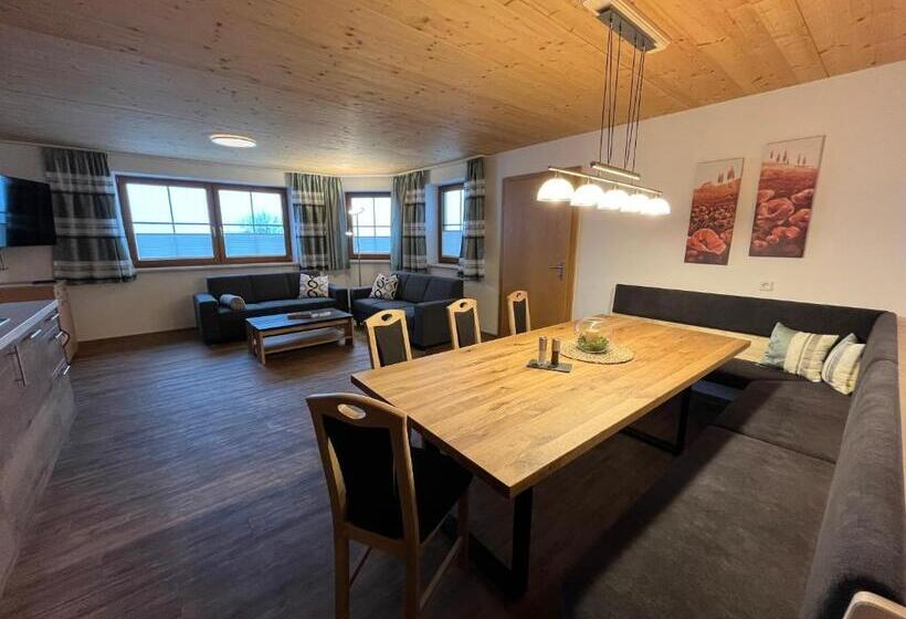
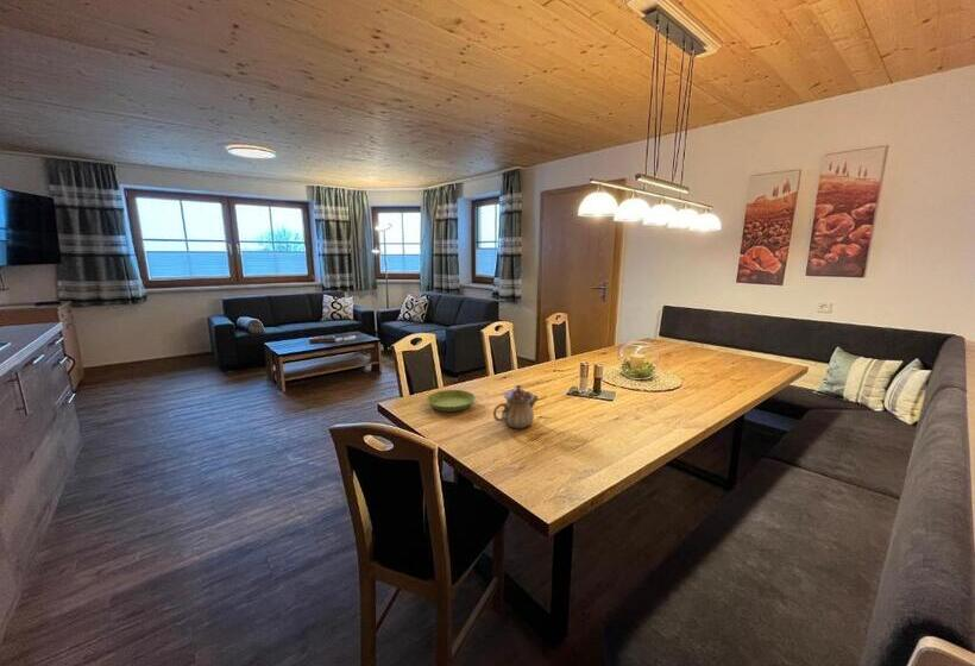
+ teapot (515, 403)
+ saucer (451, 401)
